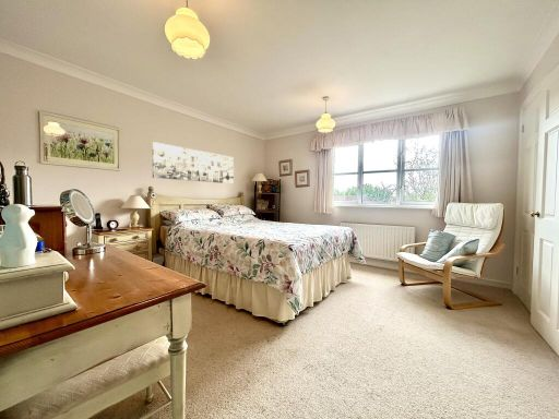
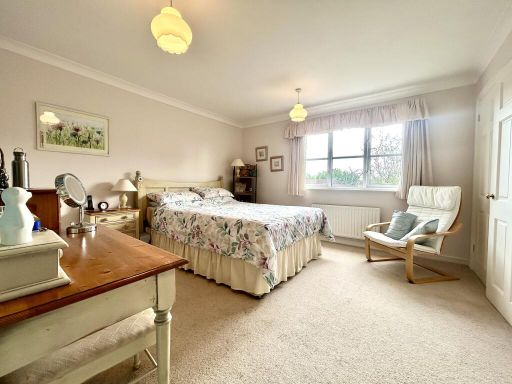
- wall art (199, 166)
